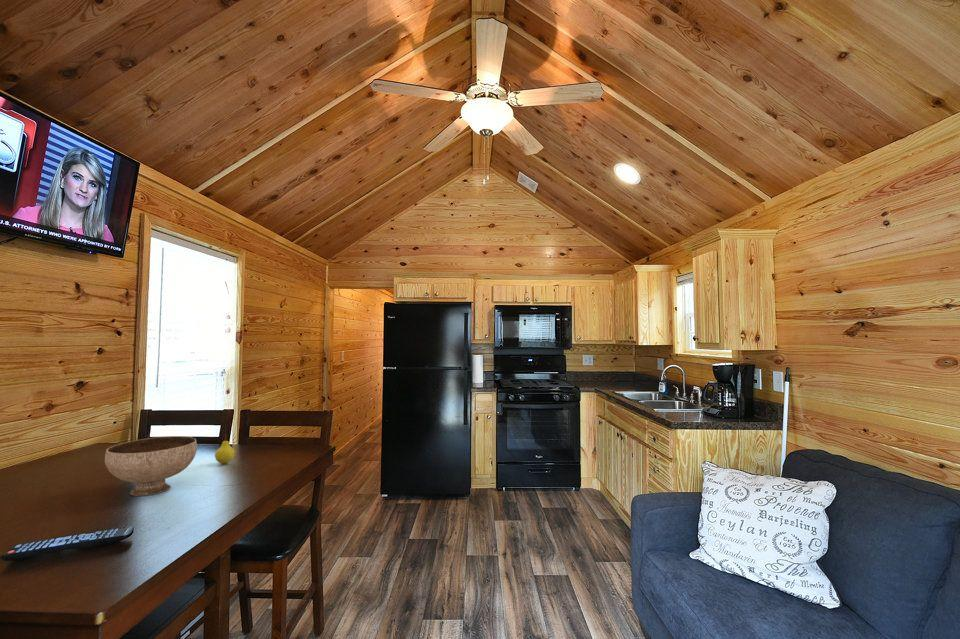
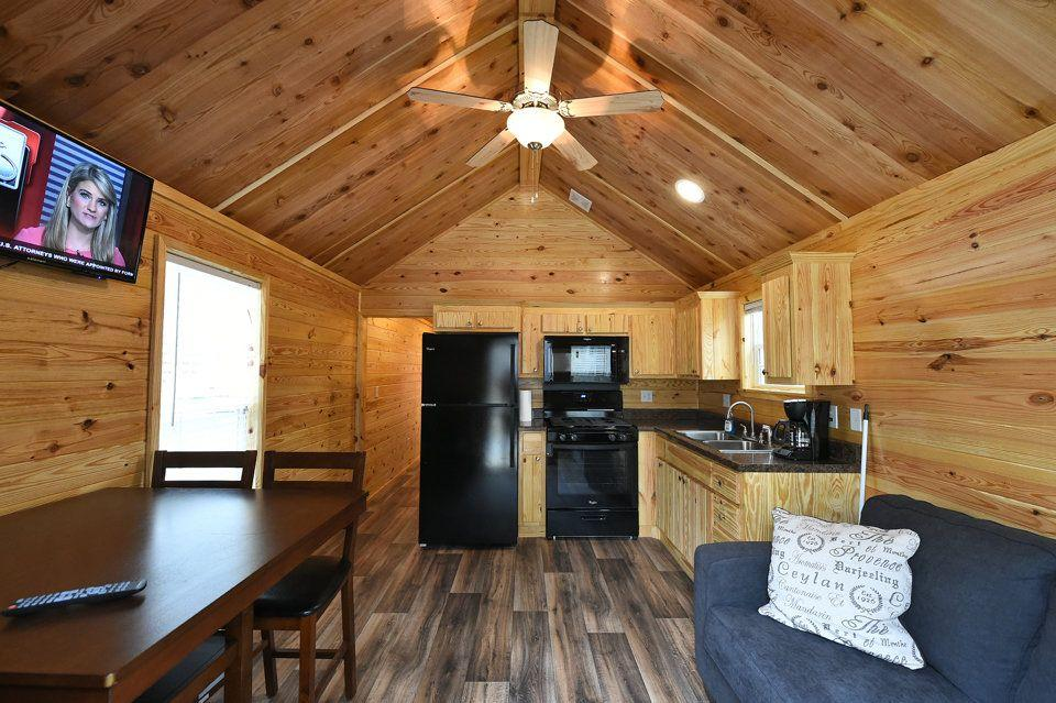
- bowl (152, 466)
- fruit (225, 448)
